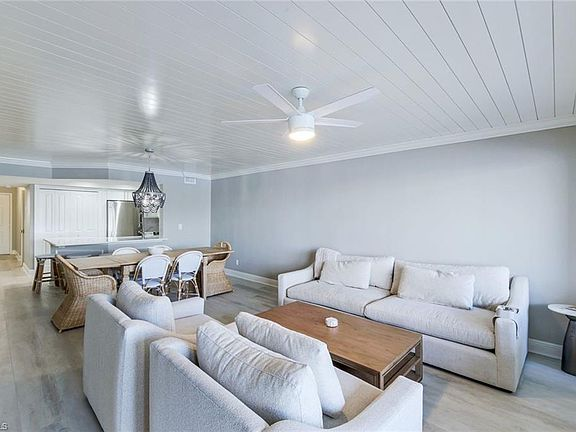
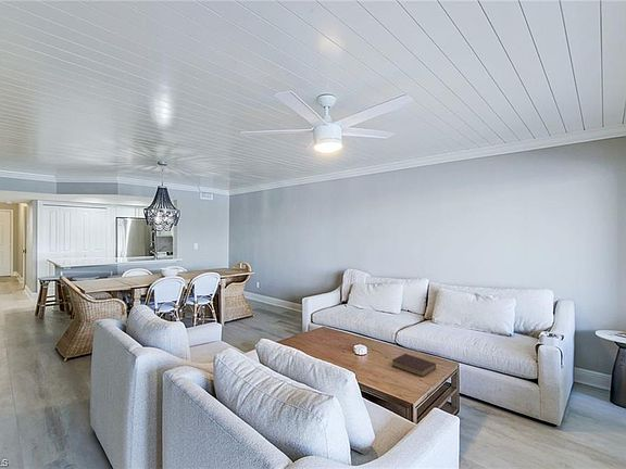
+ book (413, 364)
